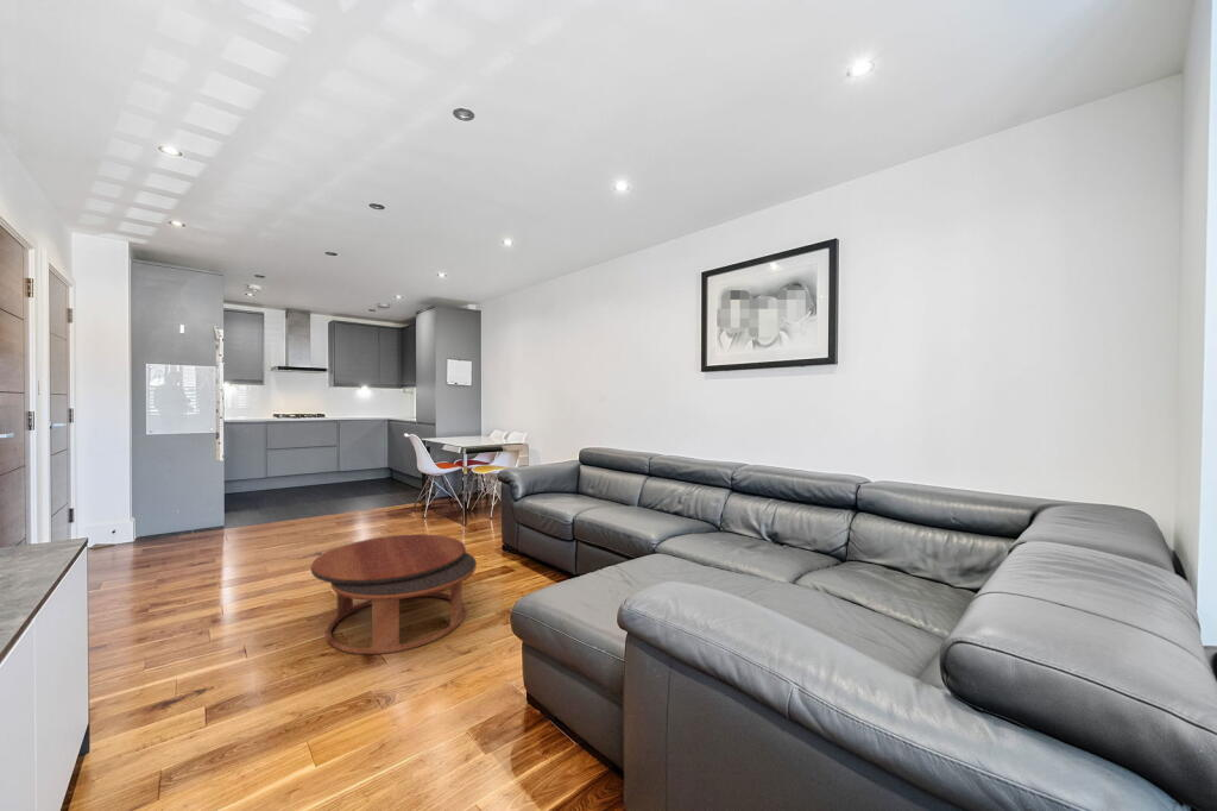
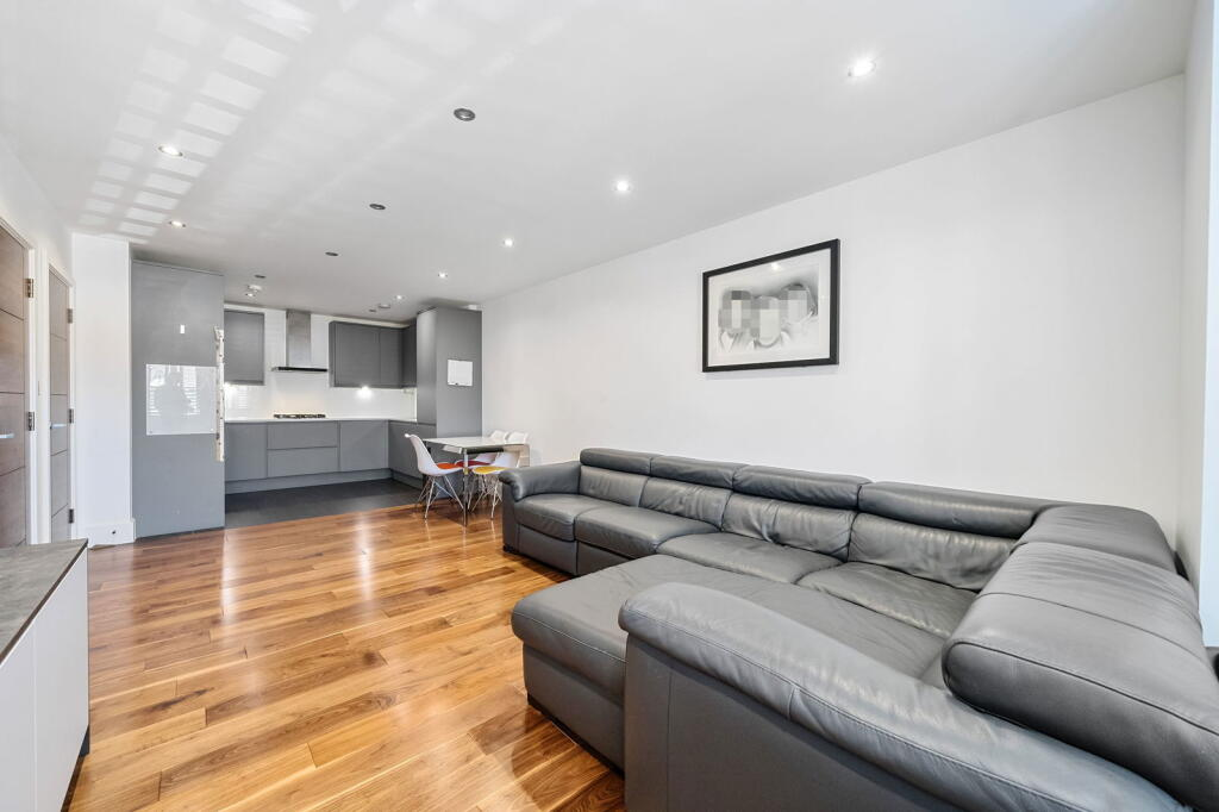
- coffee table (398, 587)
